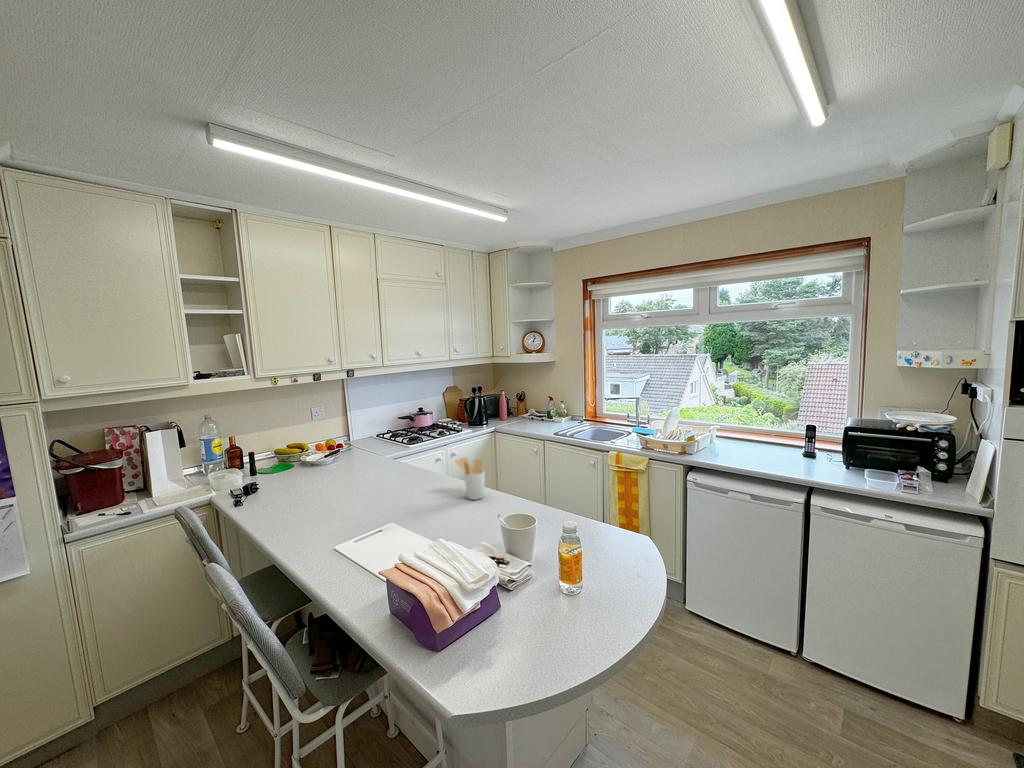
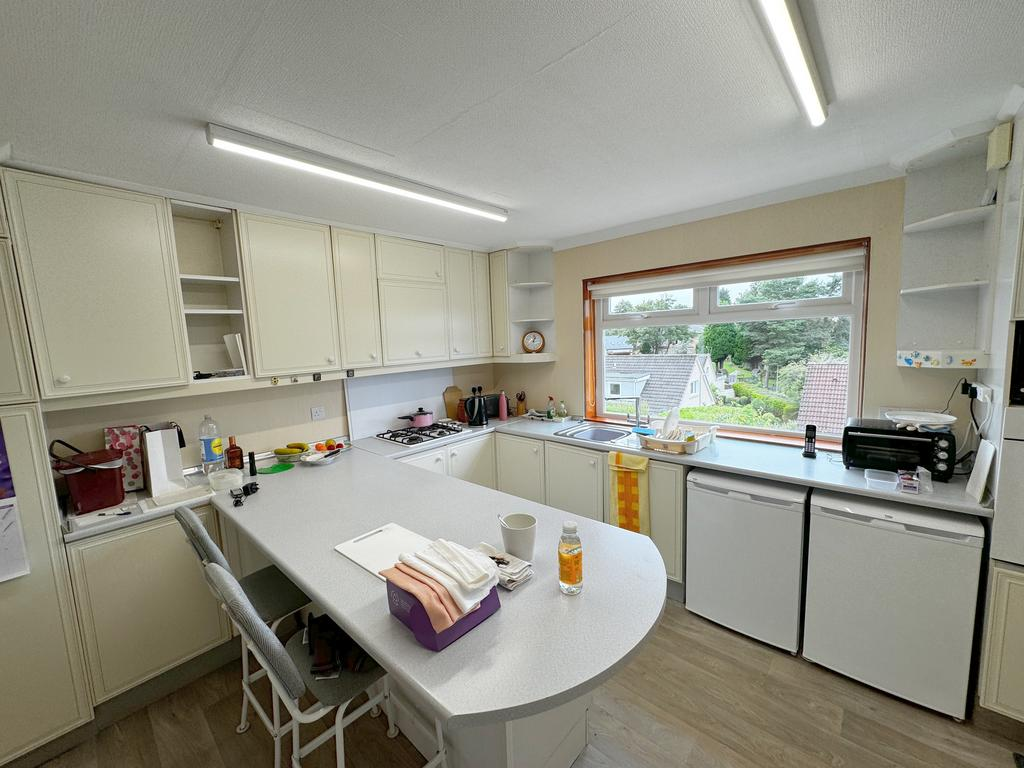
- utensil holder (470, 476)
